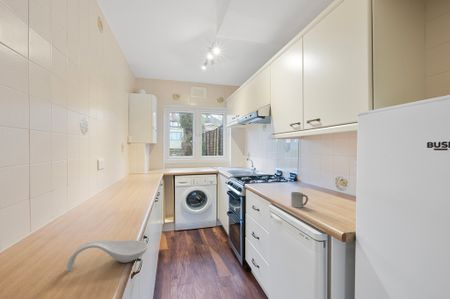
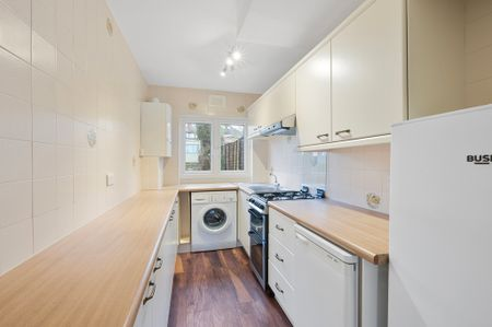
- spoon rest (110, 251)
- cup (299, 199)
